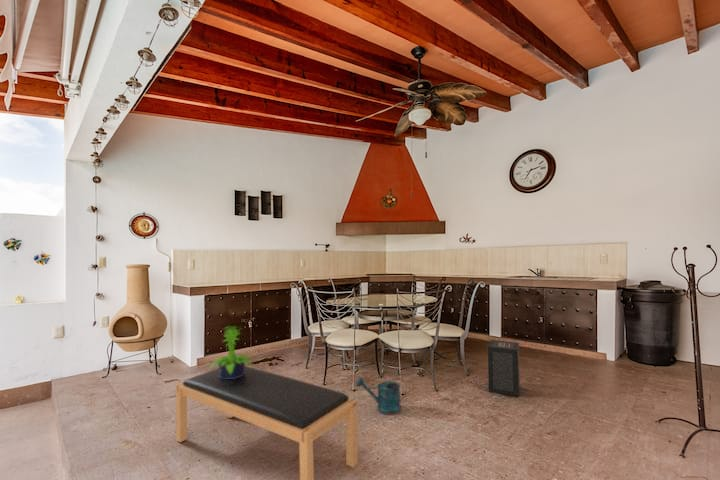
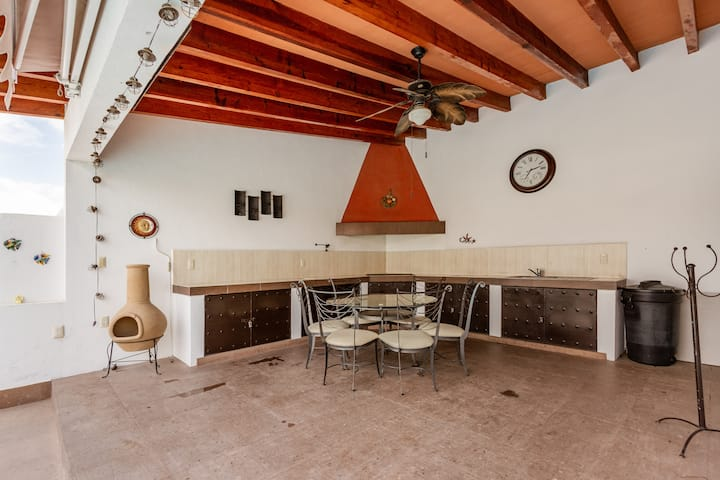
- speaker (504, 367)
- bench (261, 417)
- potted plant (232, 350)
- watering can (381, 393)
